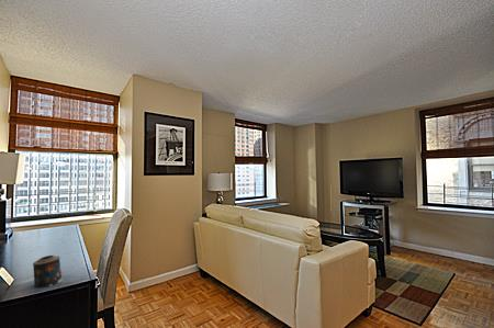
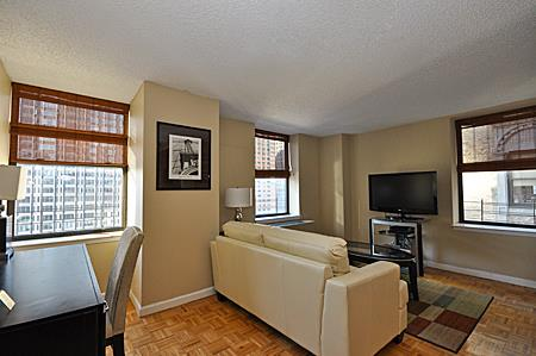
- candle (50, 268)
